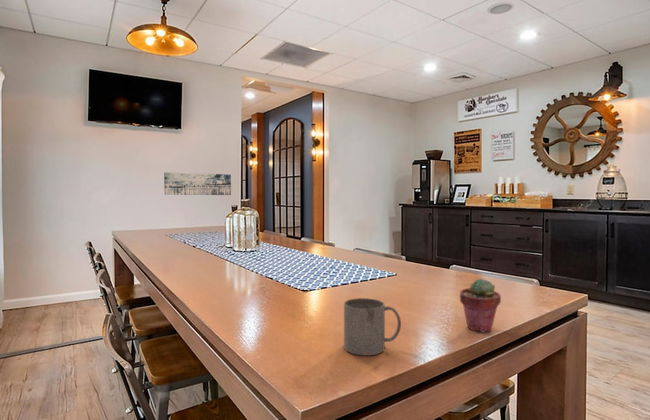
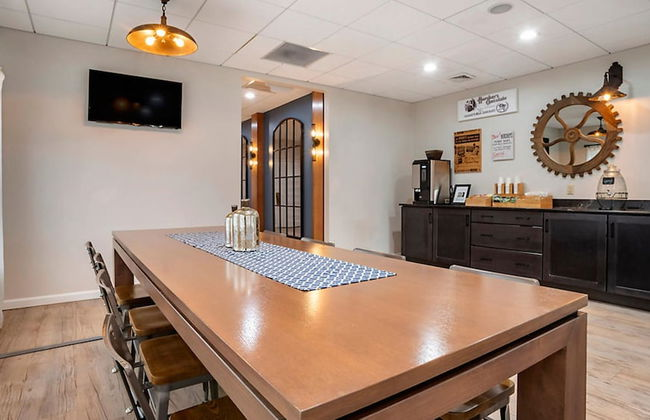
- potted succulent (479, 303)
- mug (372, 325)
- wall art (199, 184)
